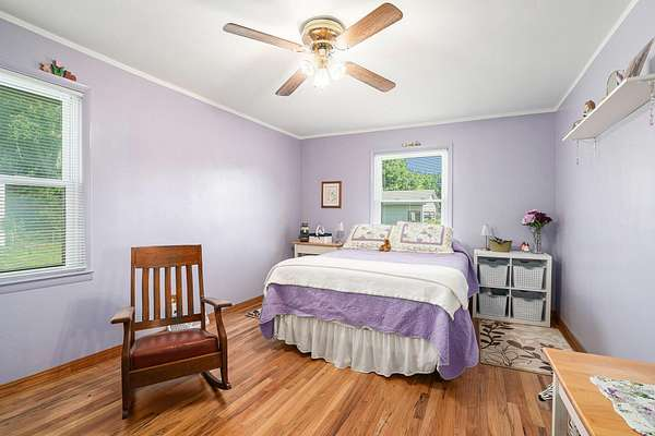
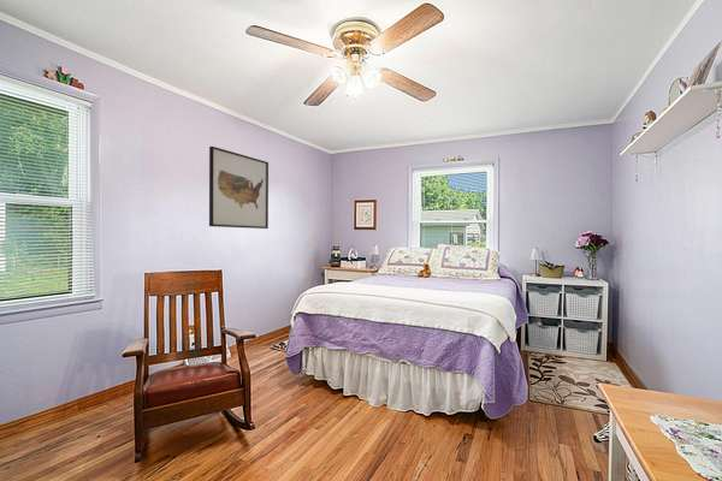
+ wall art (241, 191)
